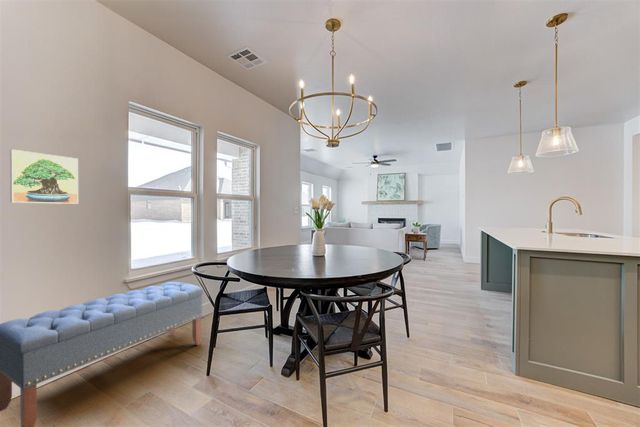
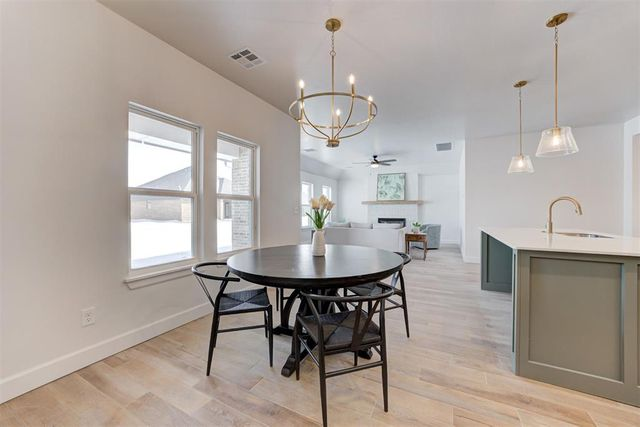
- bench (118, 334)
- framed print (46, 178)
